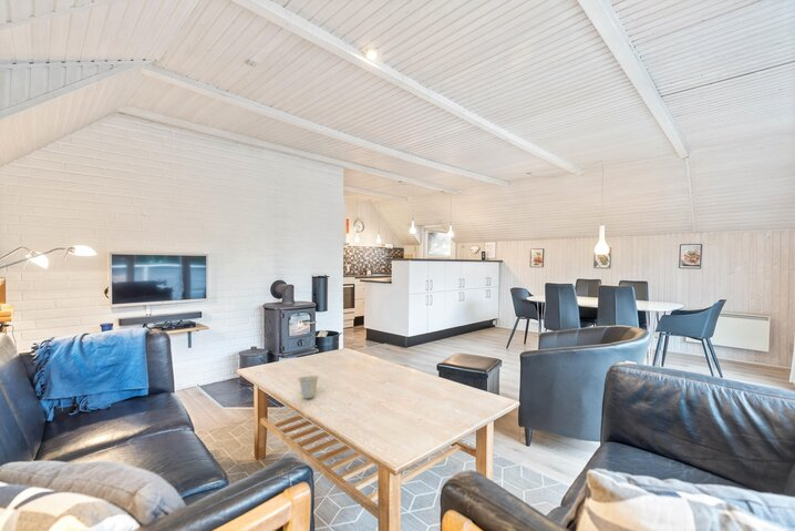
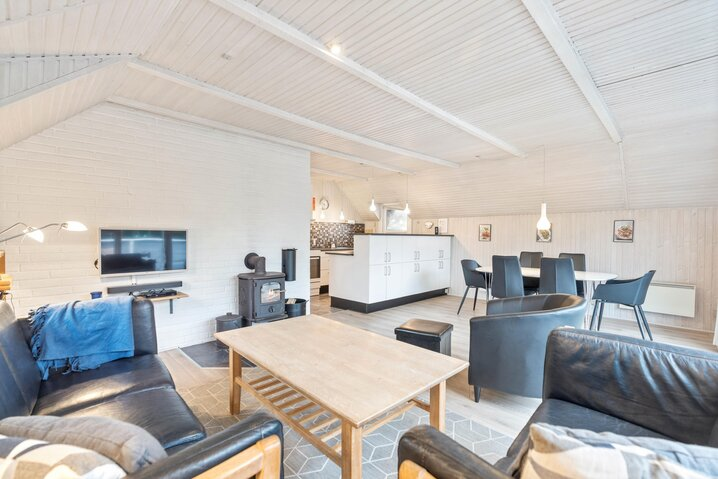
- cup (308, 386)
